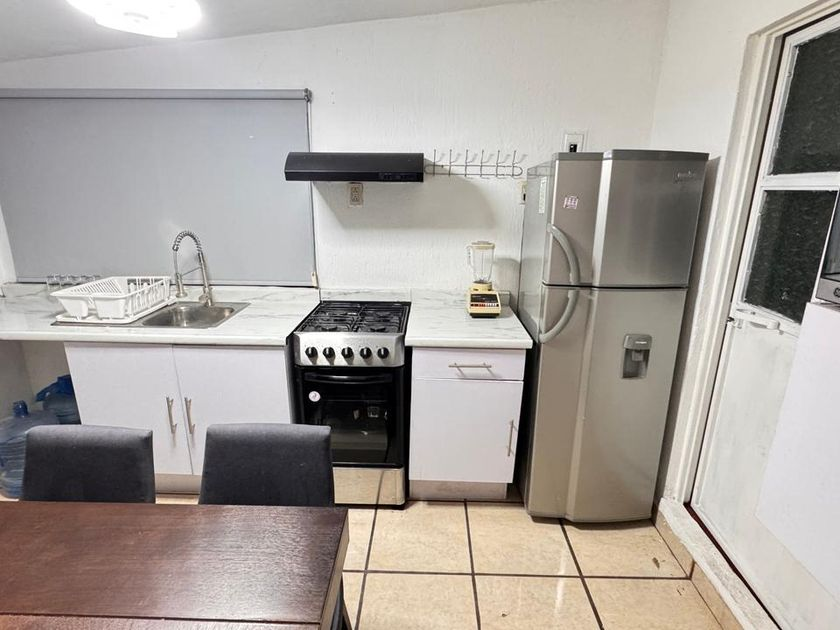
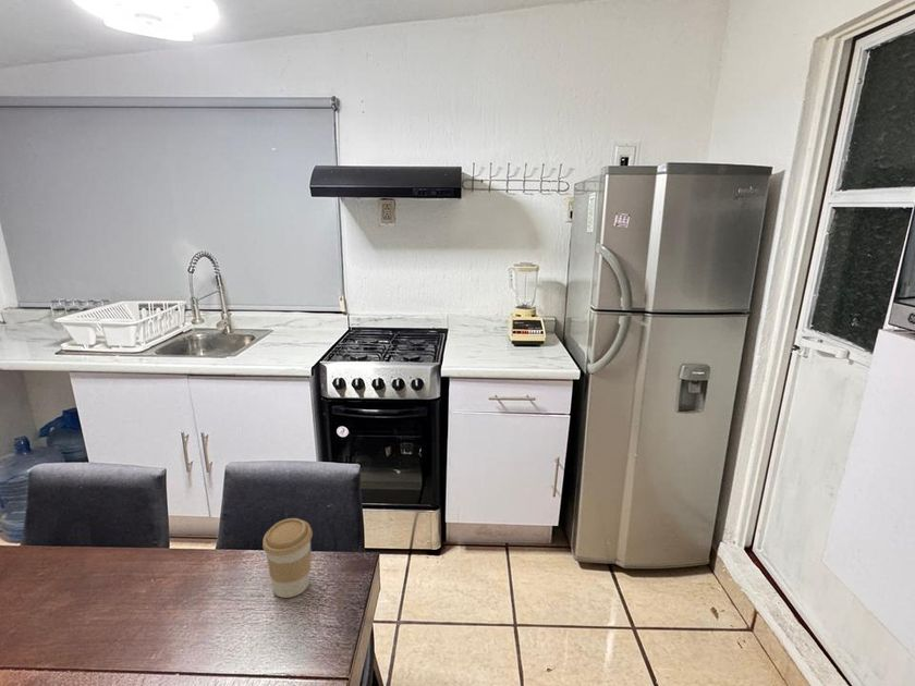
+ coffee cup (289, 556)
